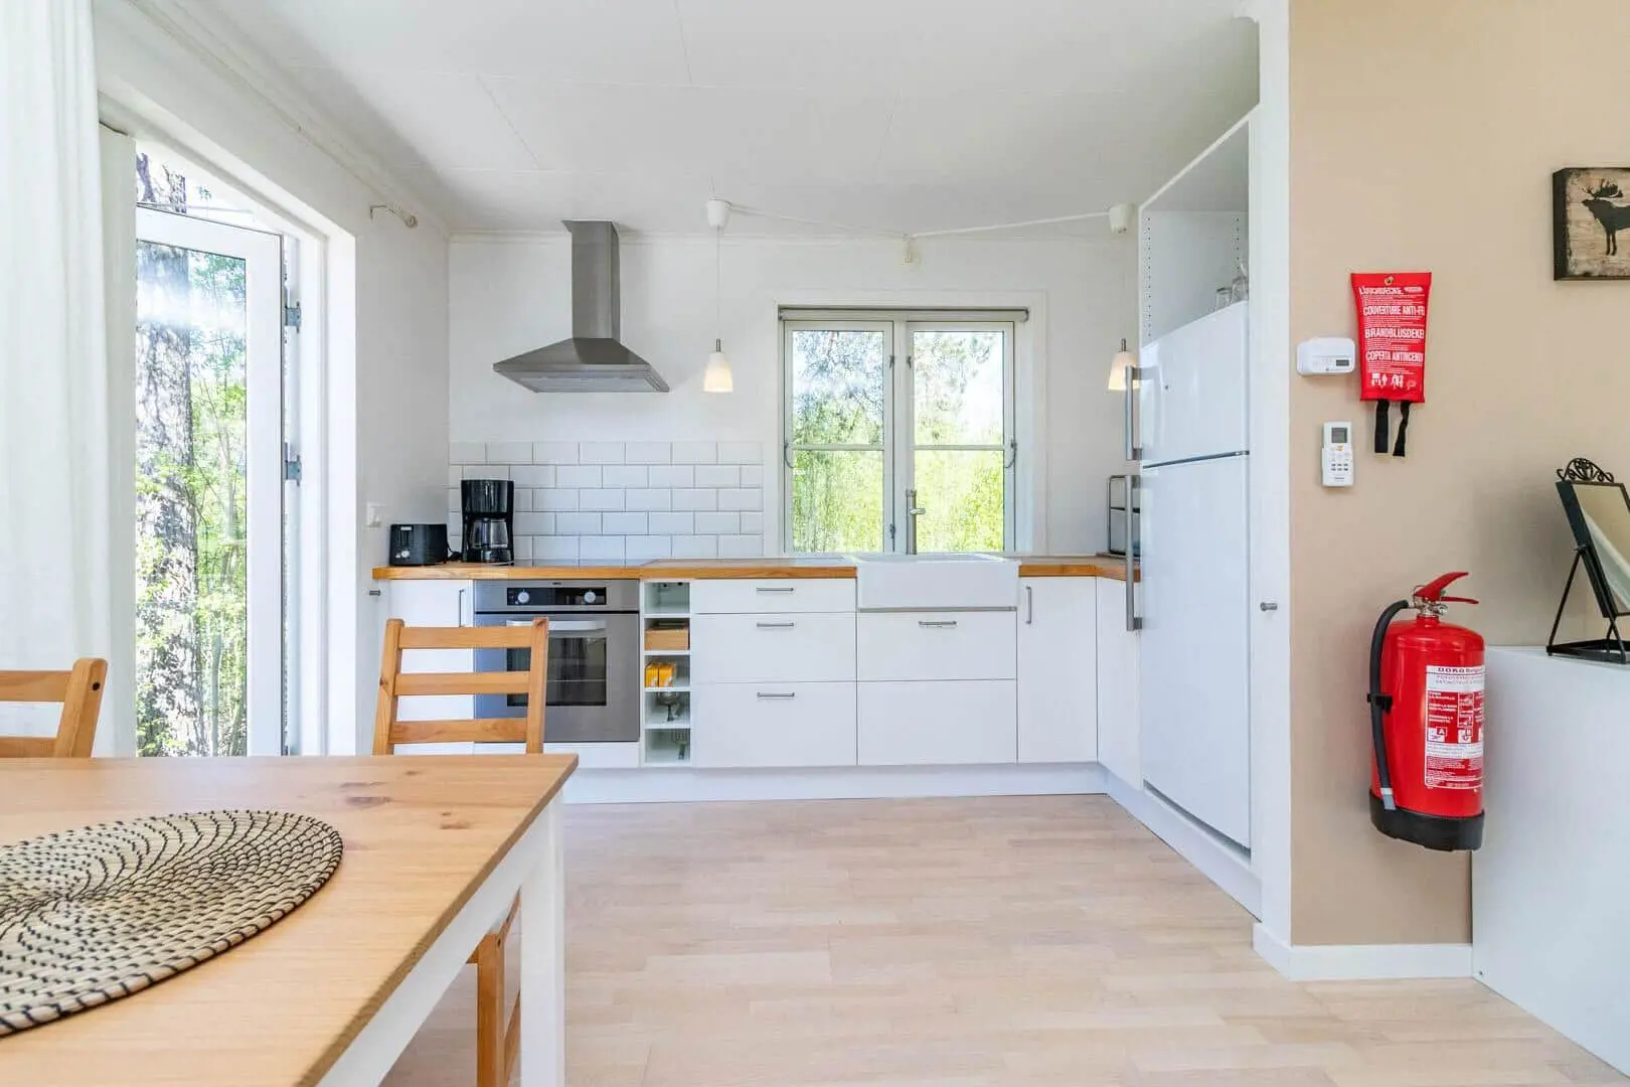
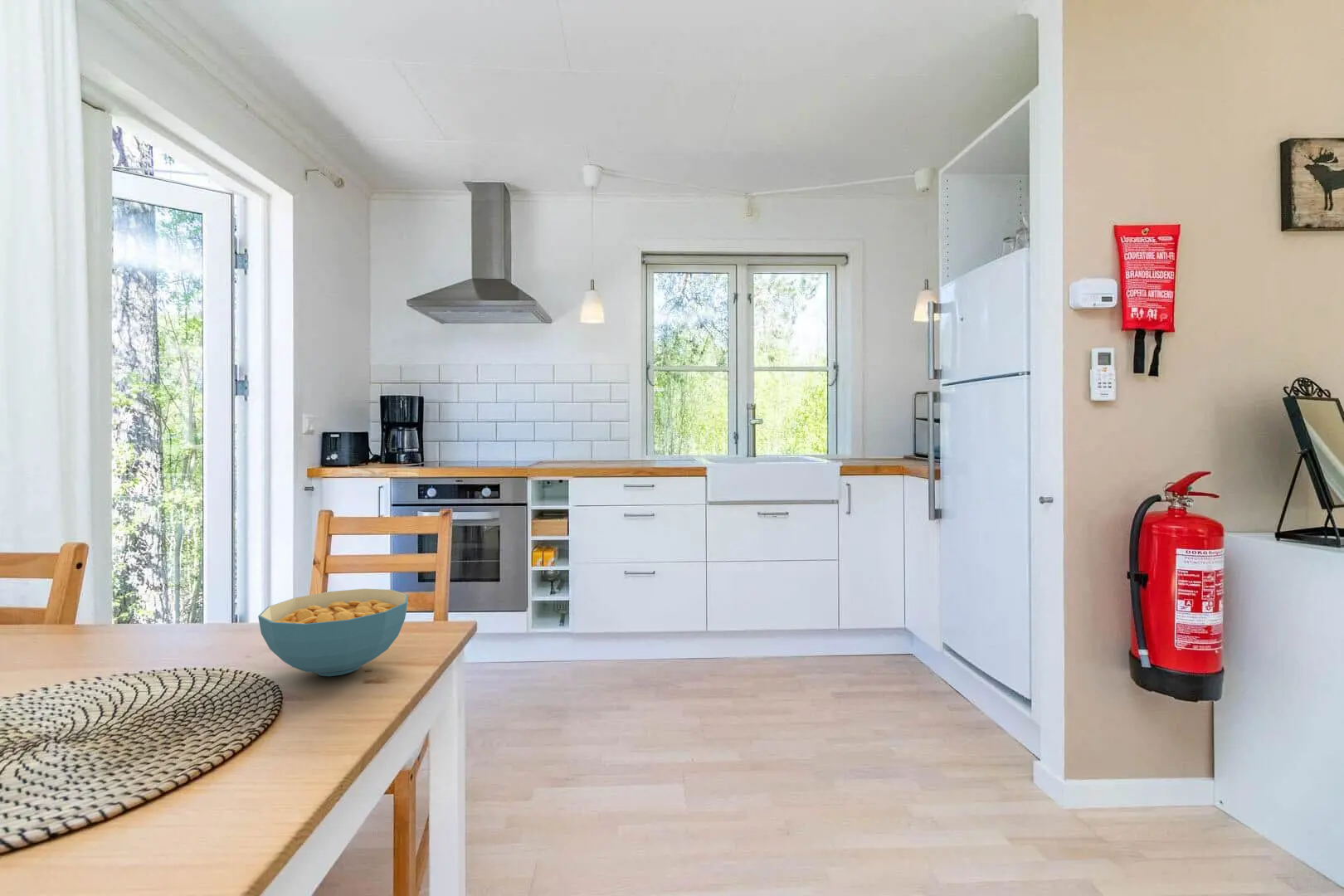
+ cereal bowl (338, 636)
